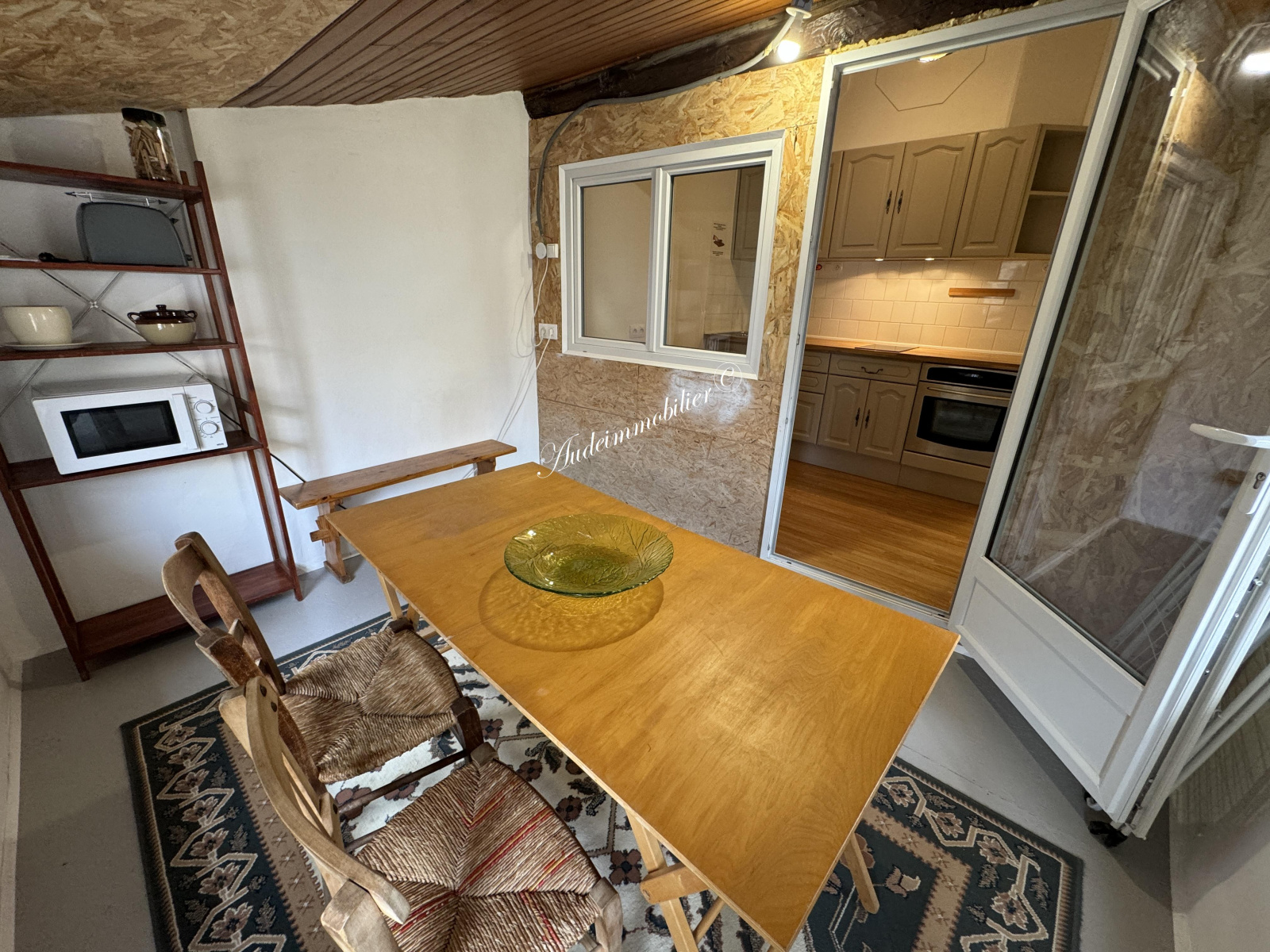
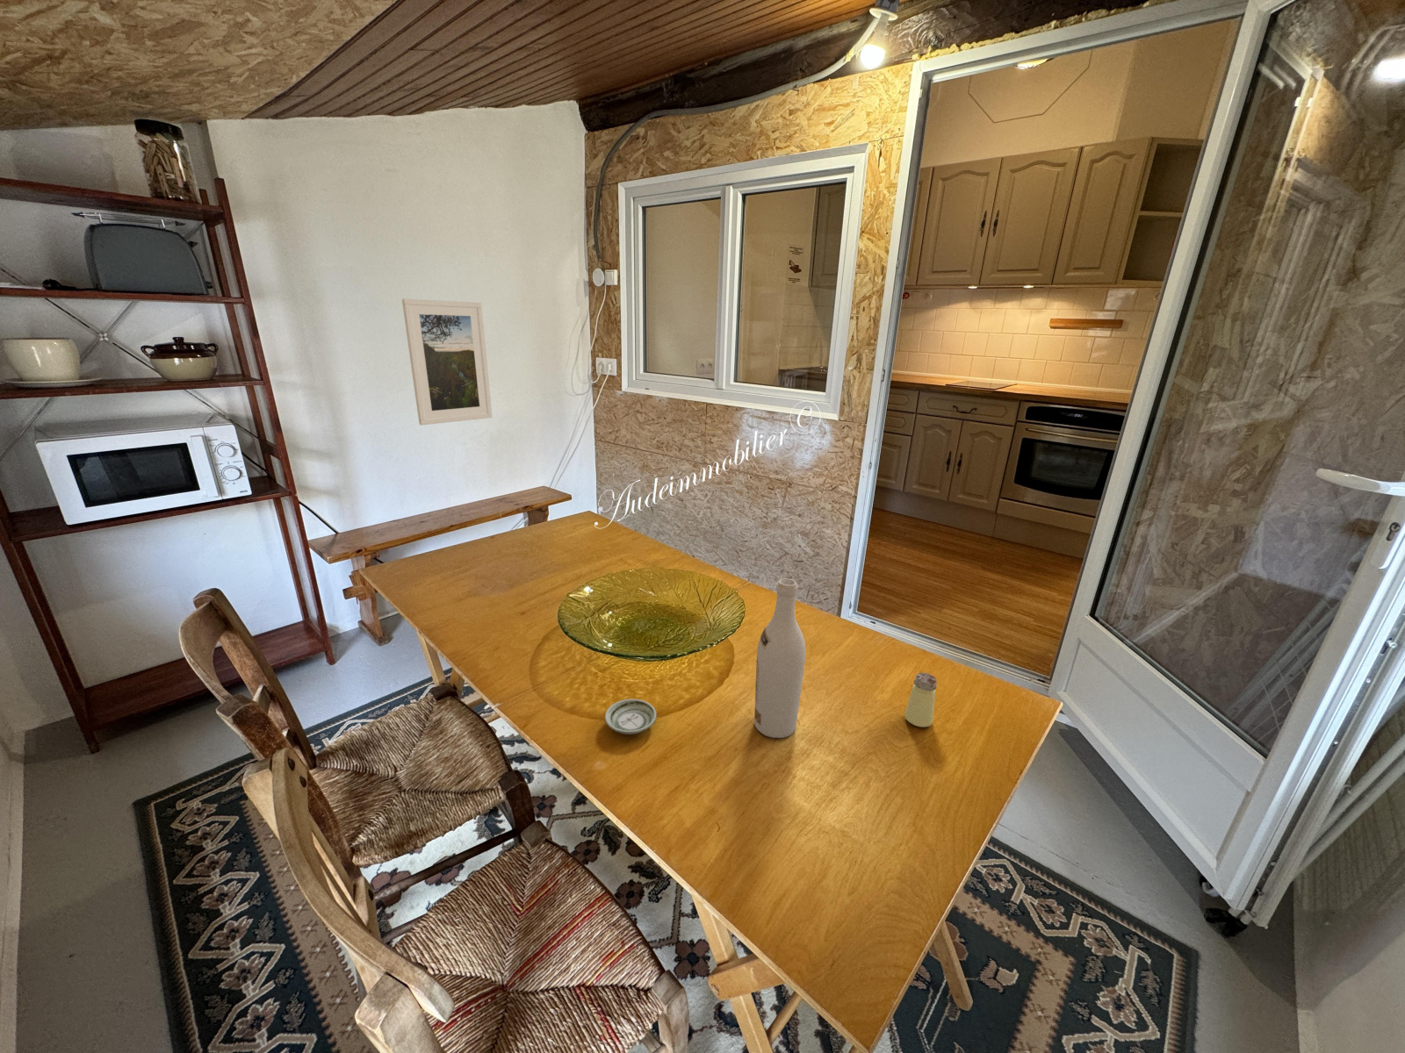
+ wine bottle (781, 656)
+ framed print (450, 363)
+ saucer (631, 719)
+ saltshaker (922, 698)
